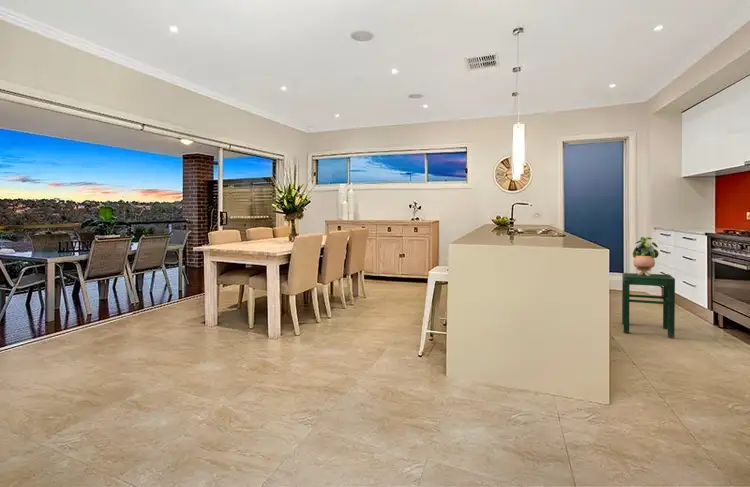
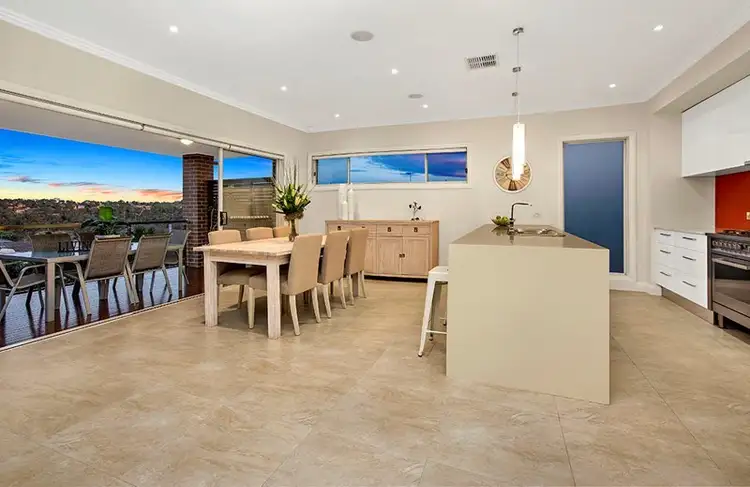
- potted plant (645, 255)
- stool (646, 302)
